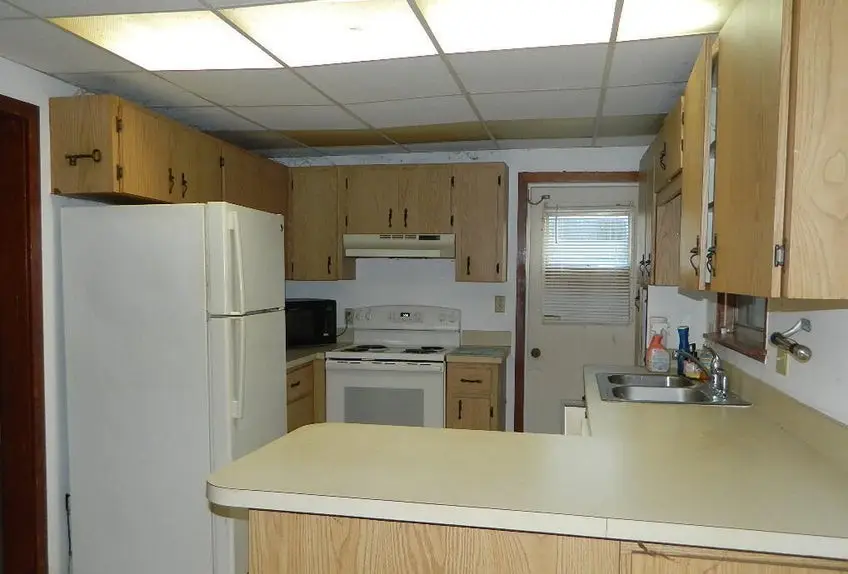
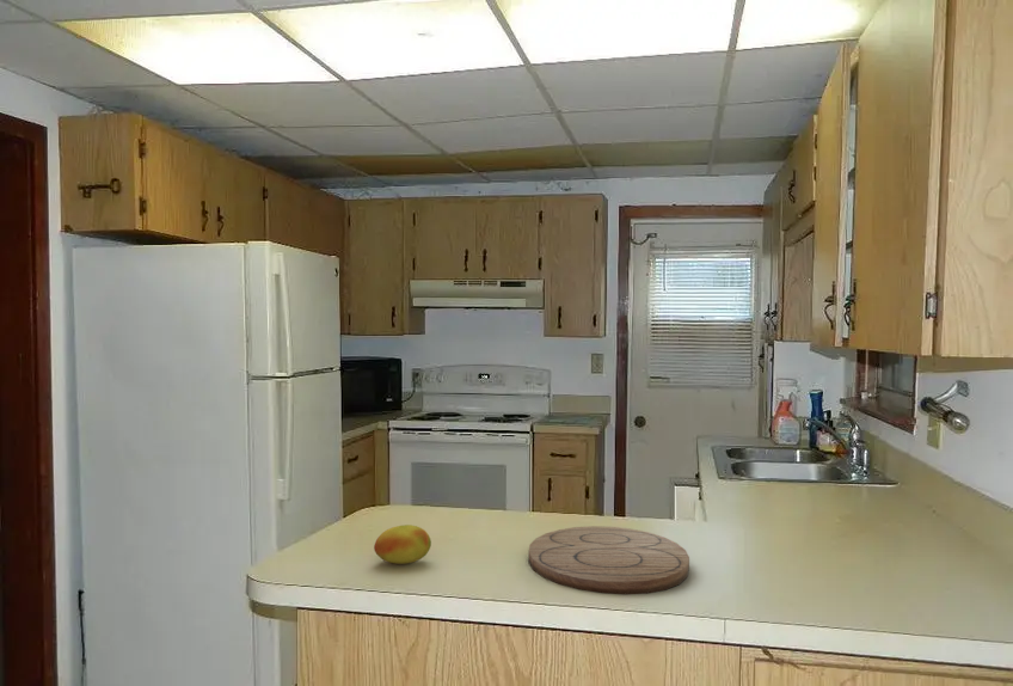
+ fruit (403, 544)
+ cutting board (607, 557)
